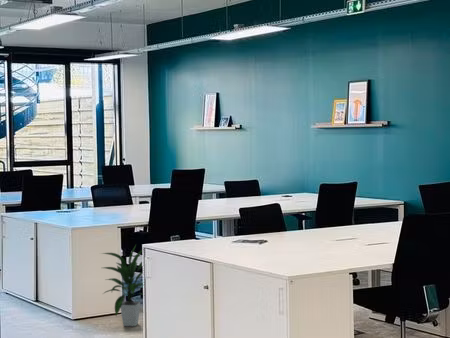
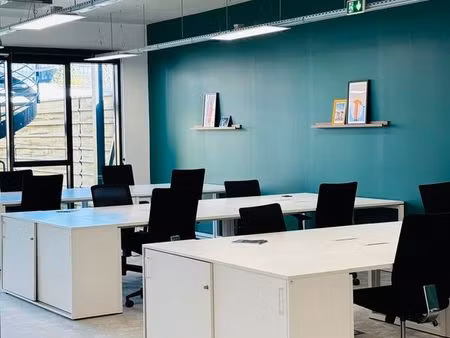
- indoor plant (127, 285)
